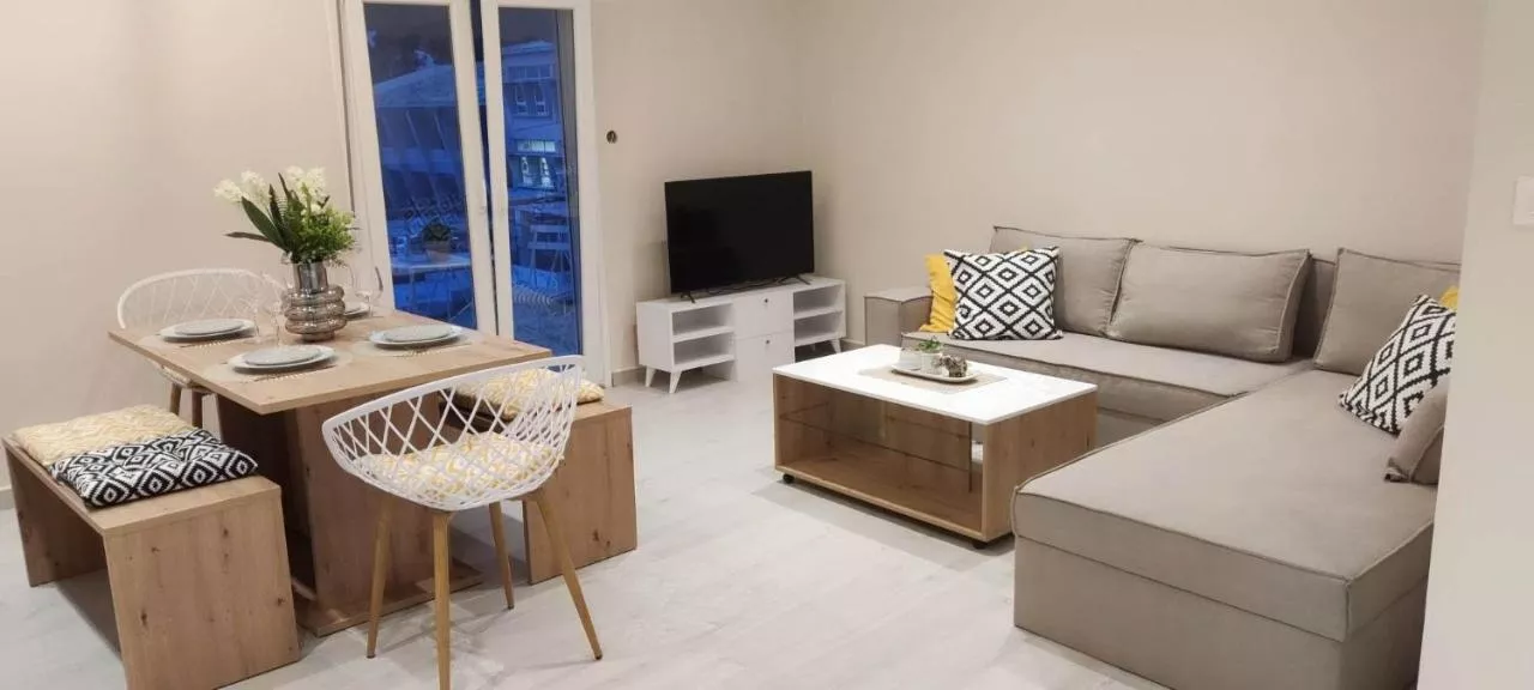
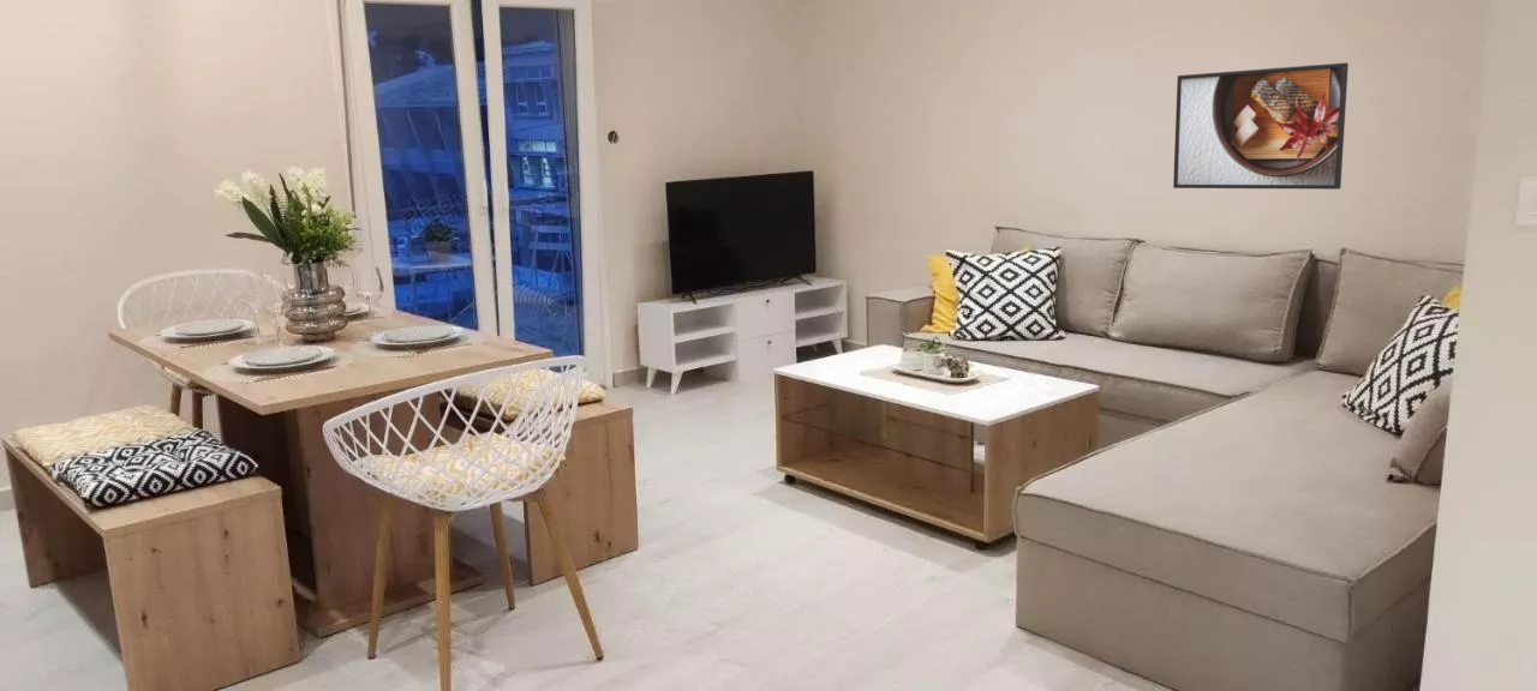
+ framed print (1255, 128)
